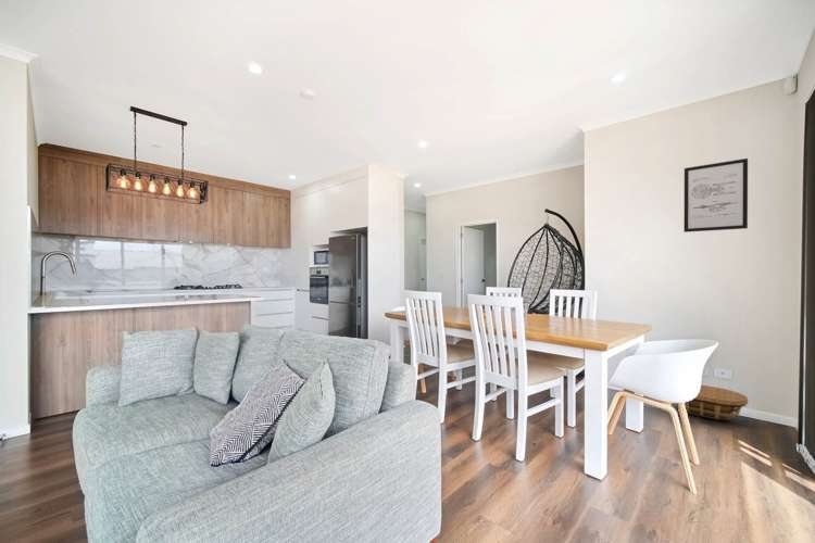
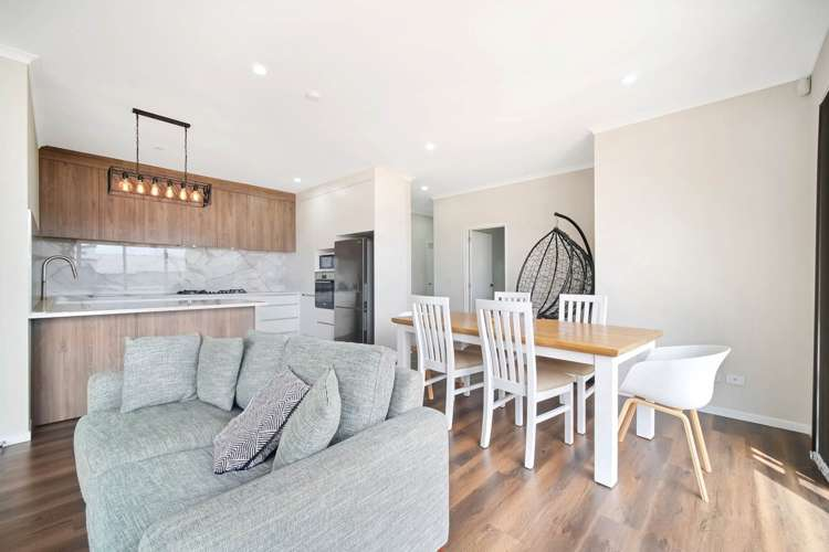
- basket (702, 402)
- wall art (714, 197)
